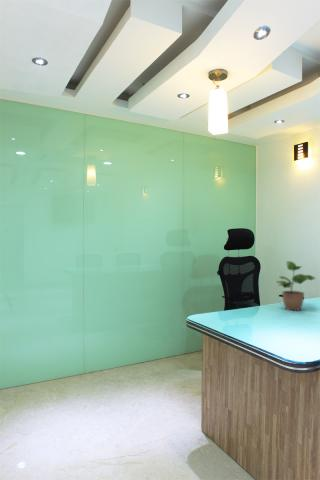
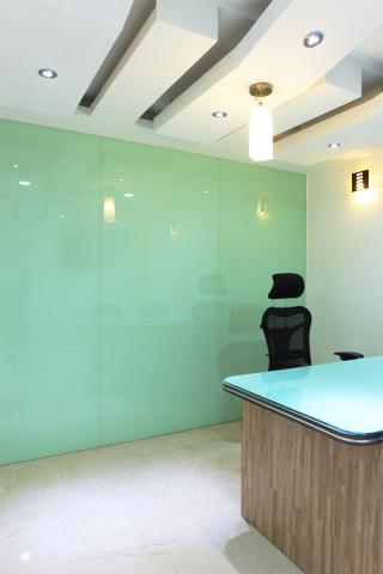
- potted plant (292, 285)
